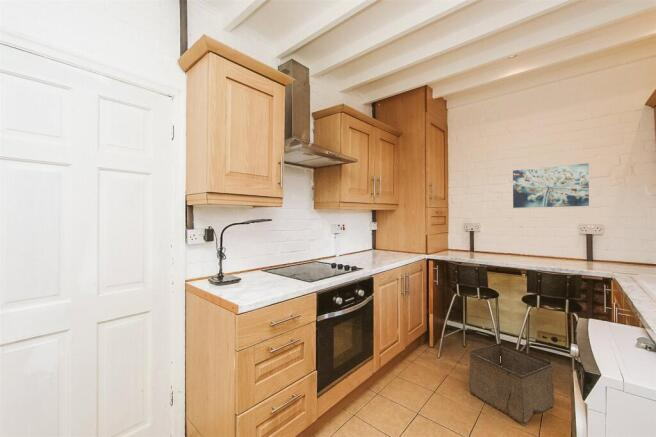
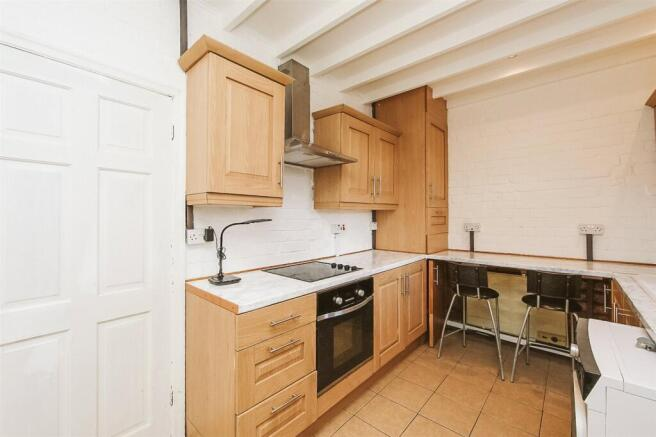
- storage bin (510, 378)
- wall art (548, 187)
